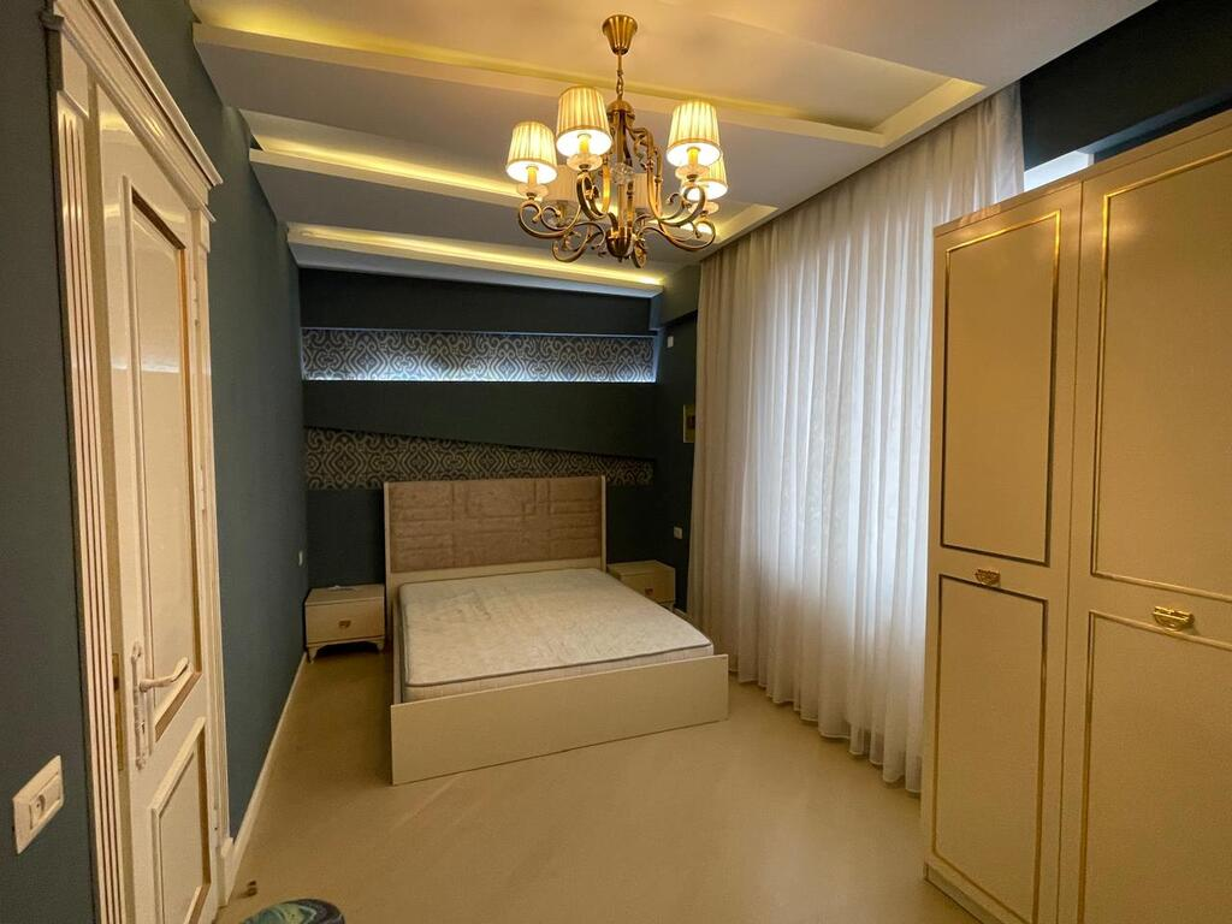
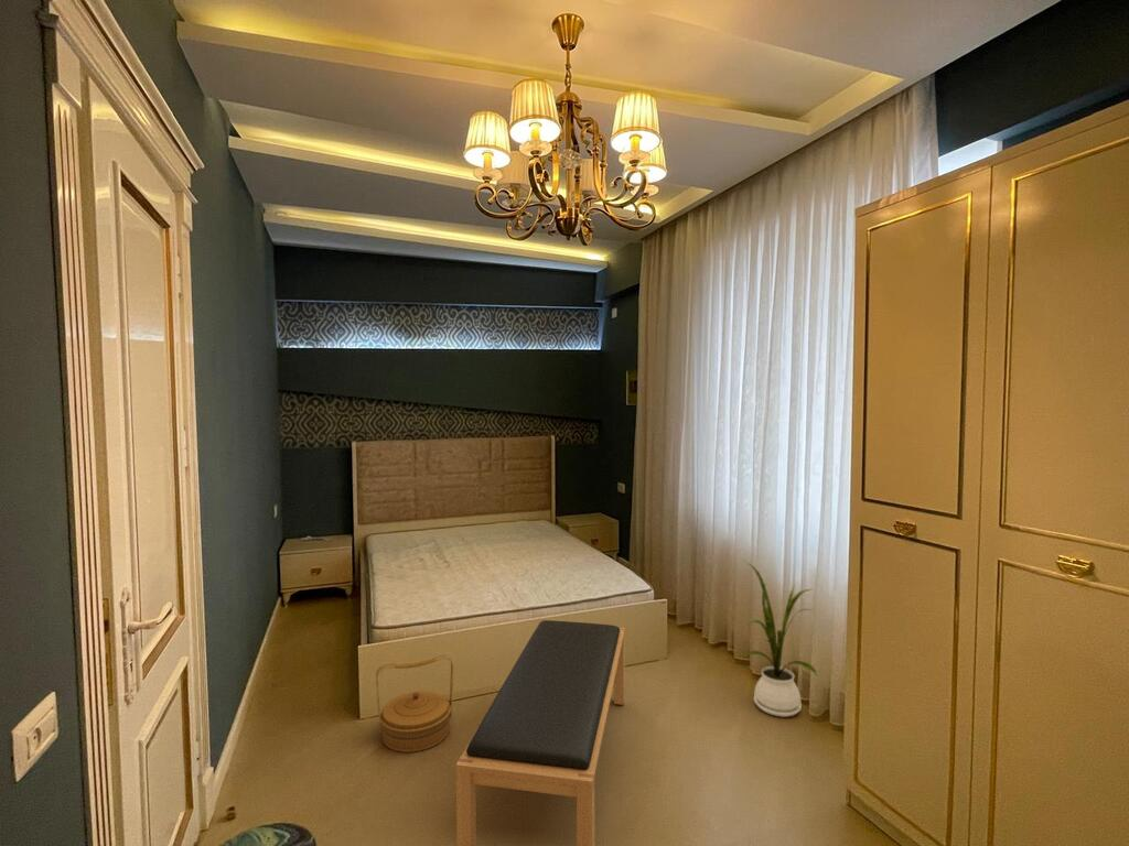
+ basket (416, 696)
+ house plant (774, 637)
+ bench (559, 718)
